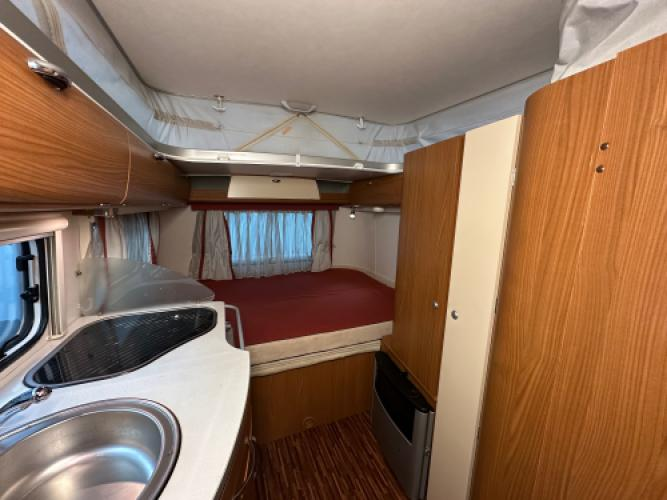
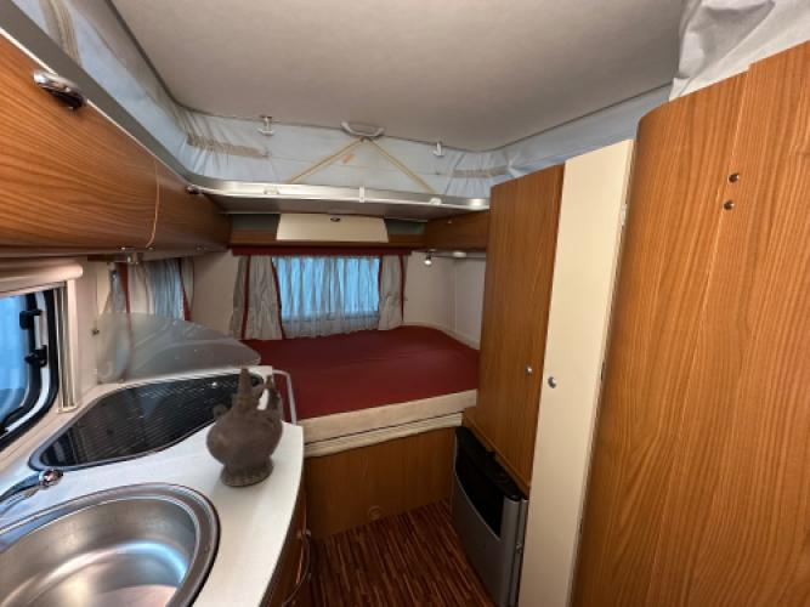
+ ceremonial vessel (249, 419)
